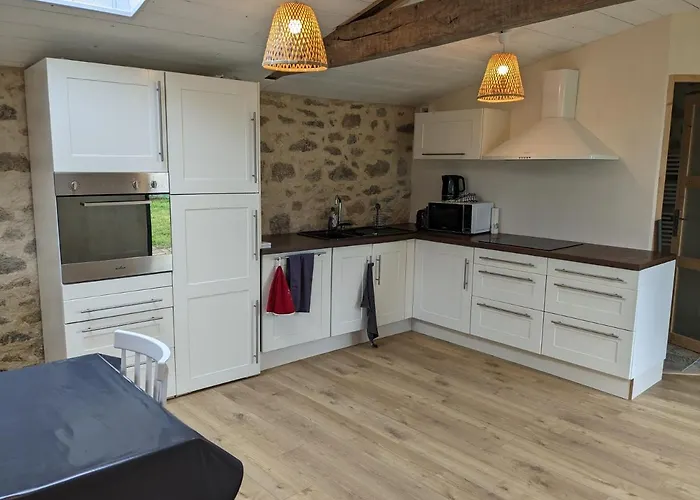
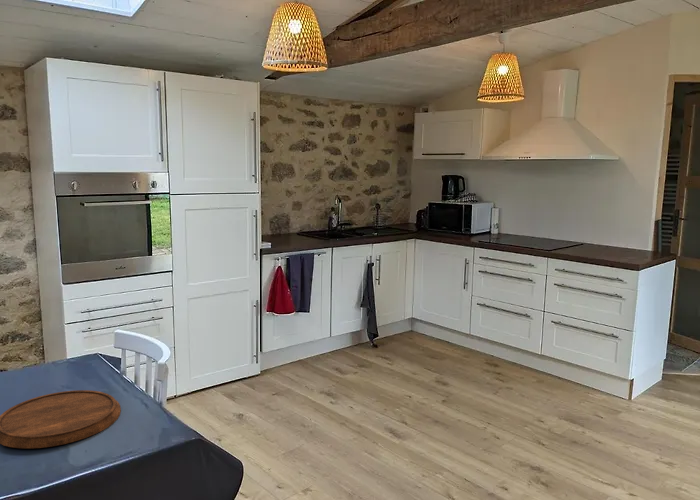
+ cutting board (59, 415)
